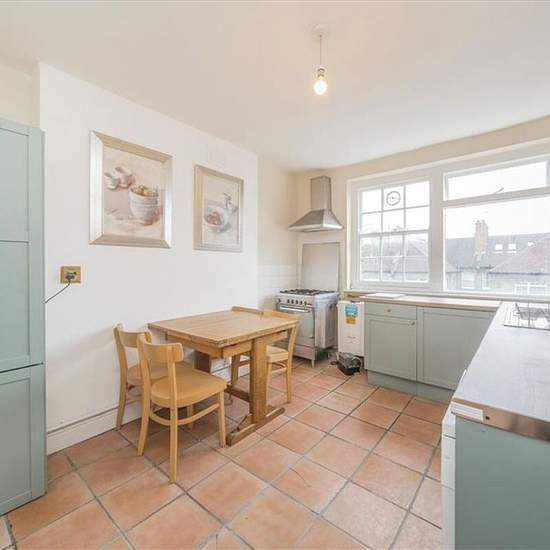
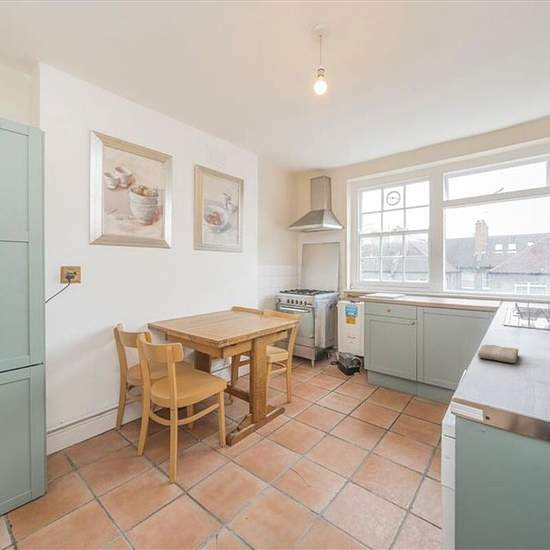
+ washcloth (498, 352)
